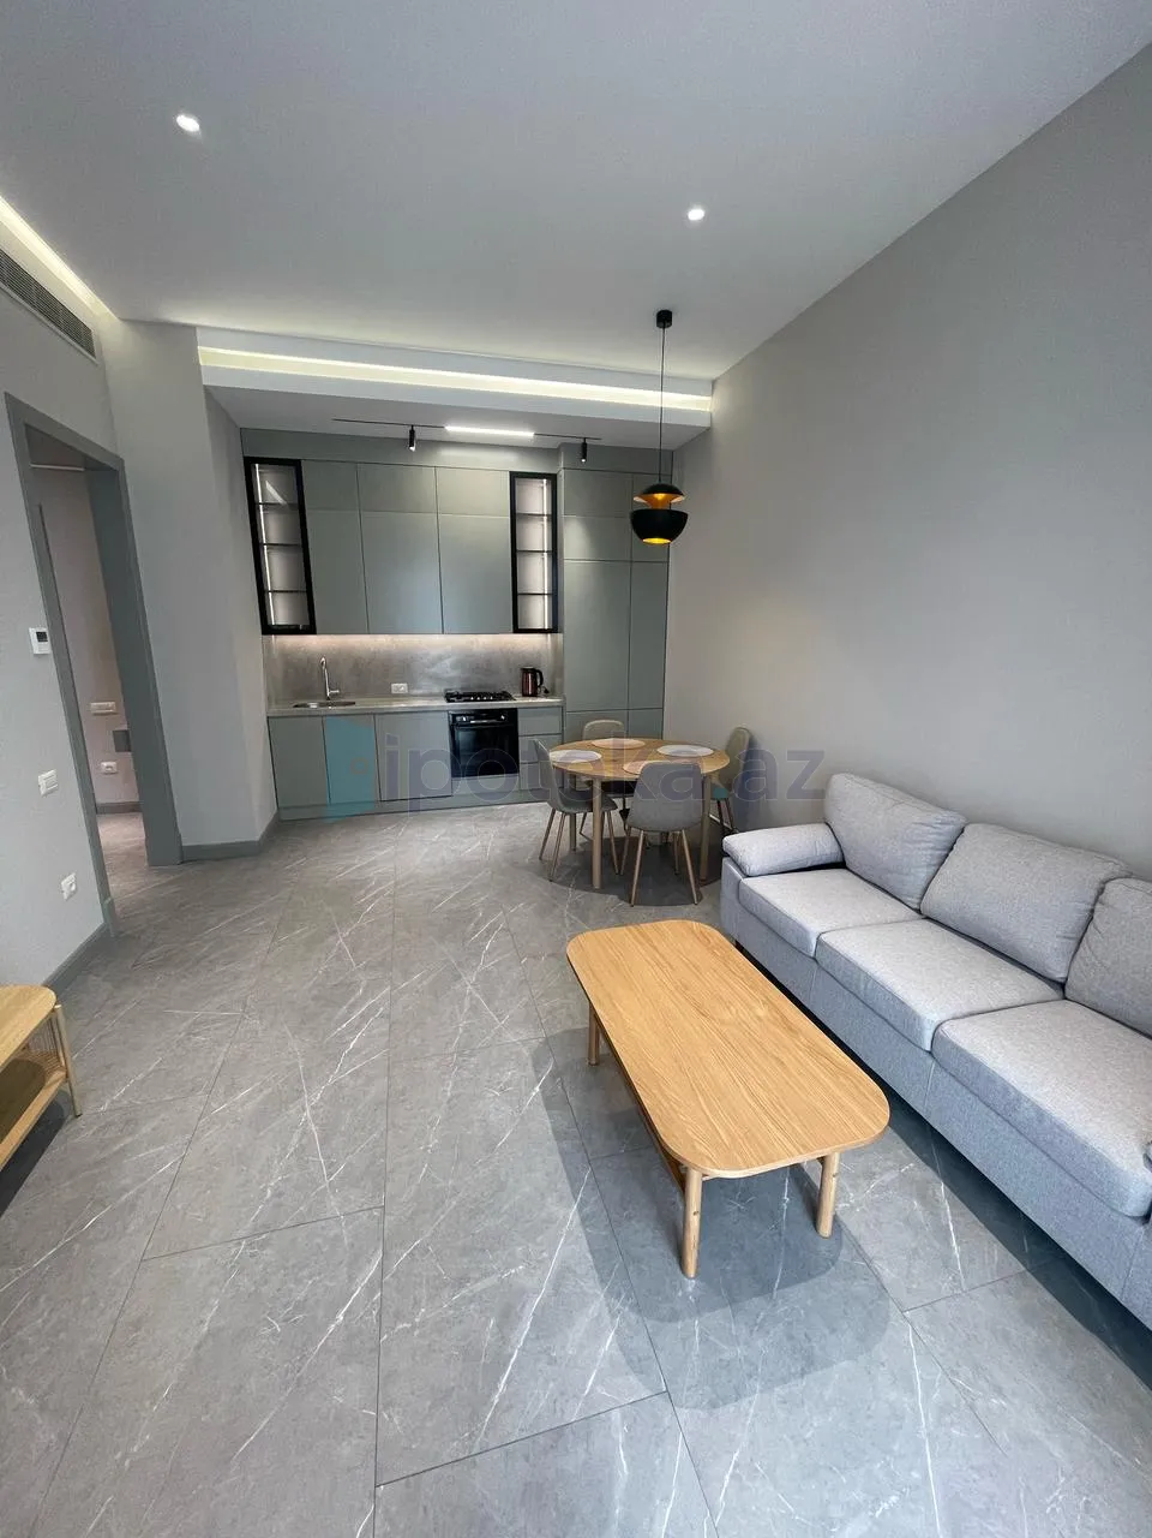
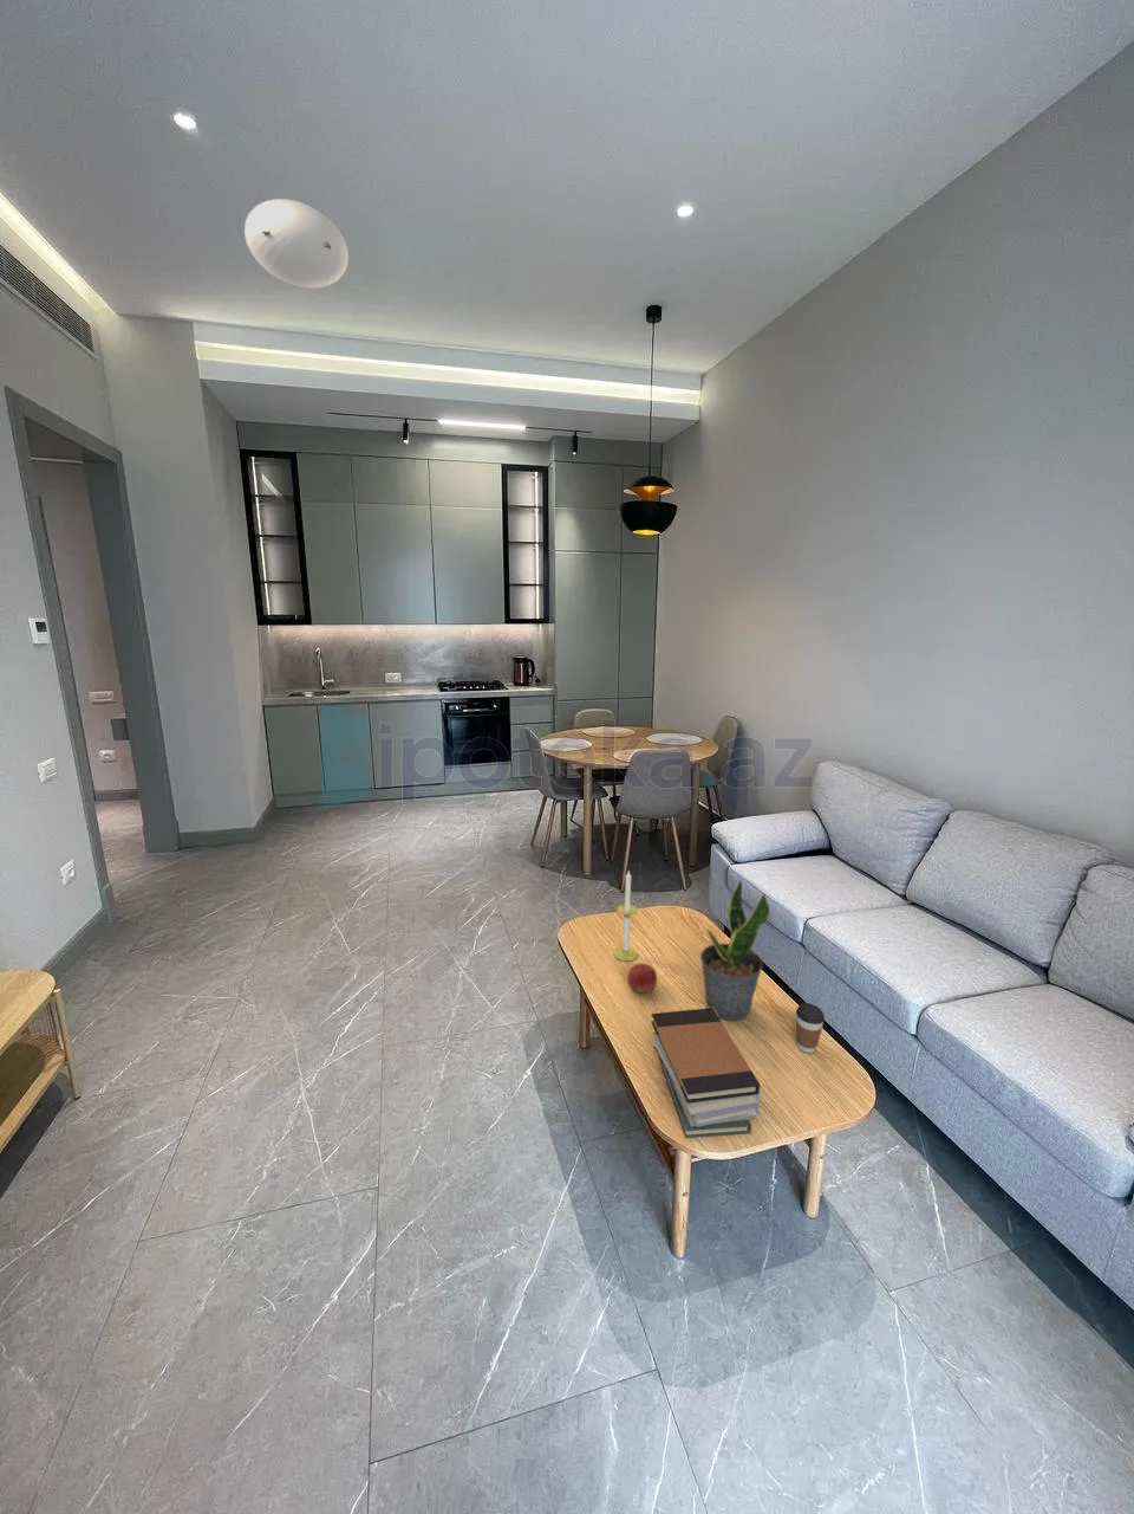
+ fruit (641, 976)
+ book stack (702, 1071)
+ candle (627, 912)
+ ceiling light (298, 246)
+ coffee cup (808, 1028)
+ potted plant (731, 948)
